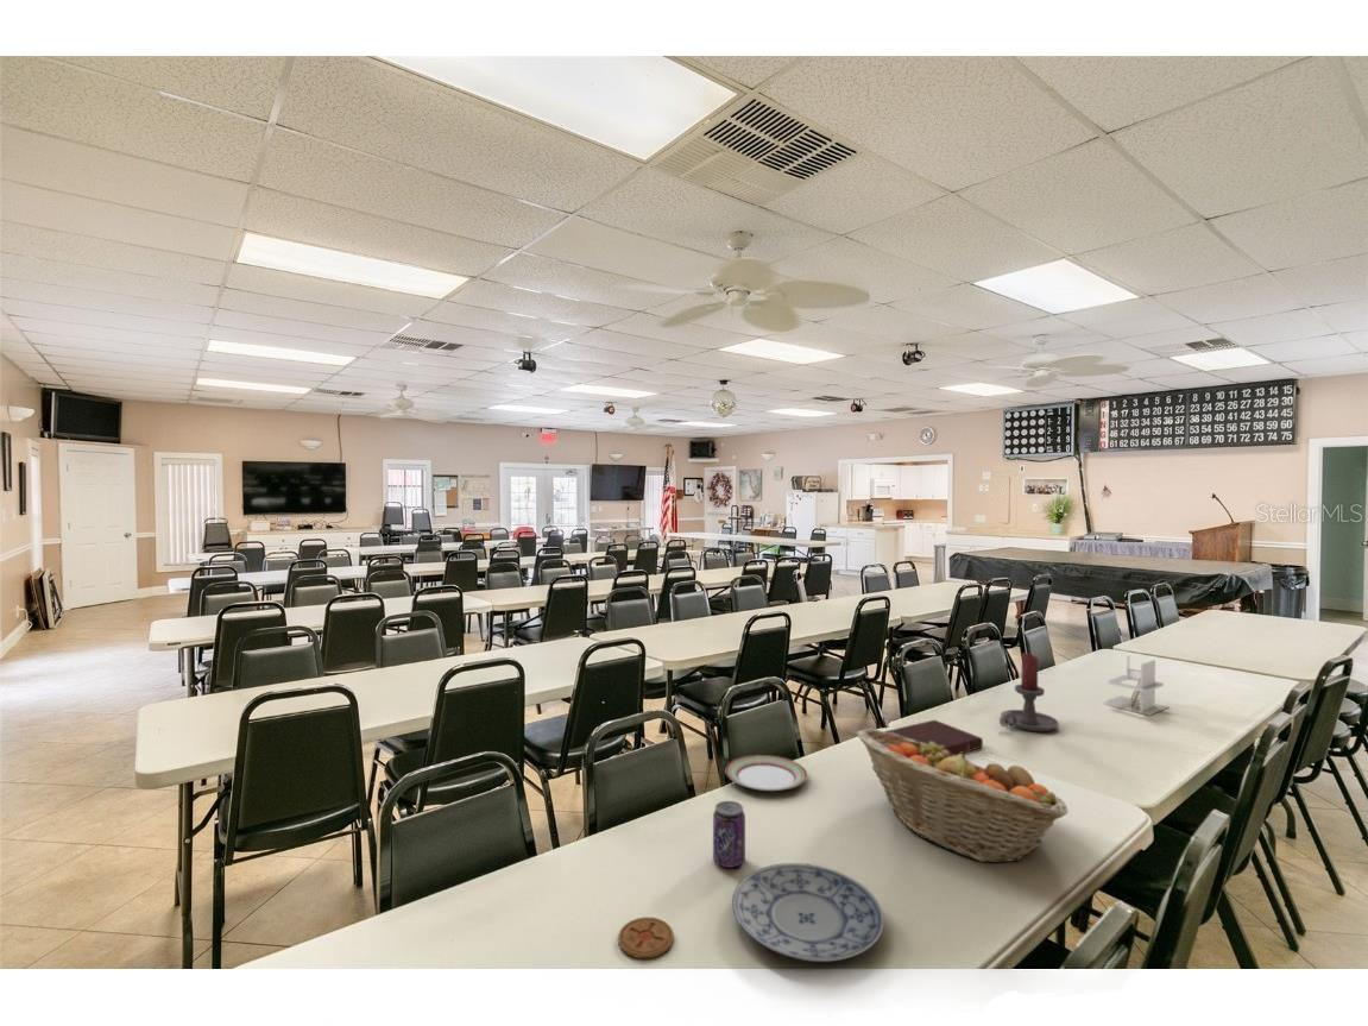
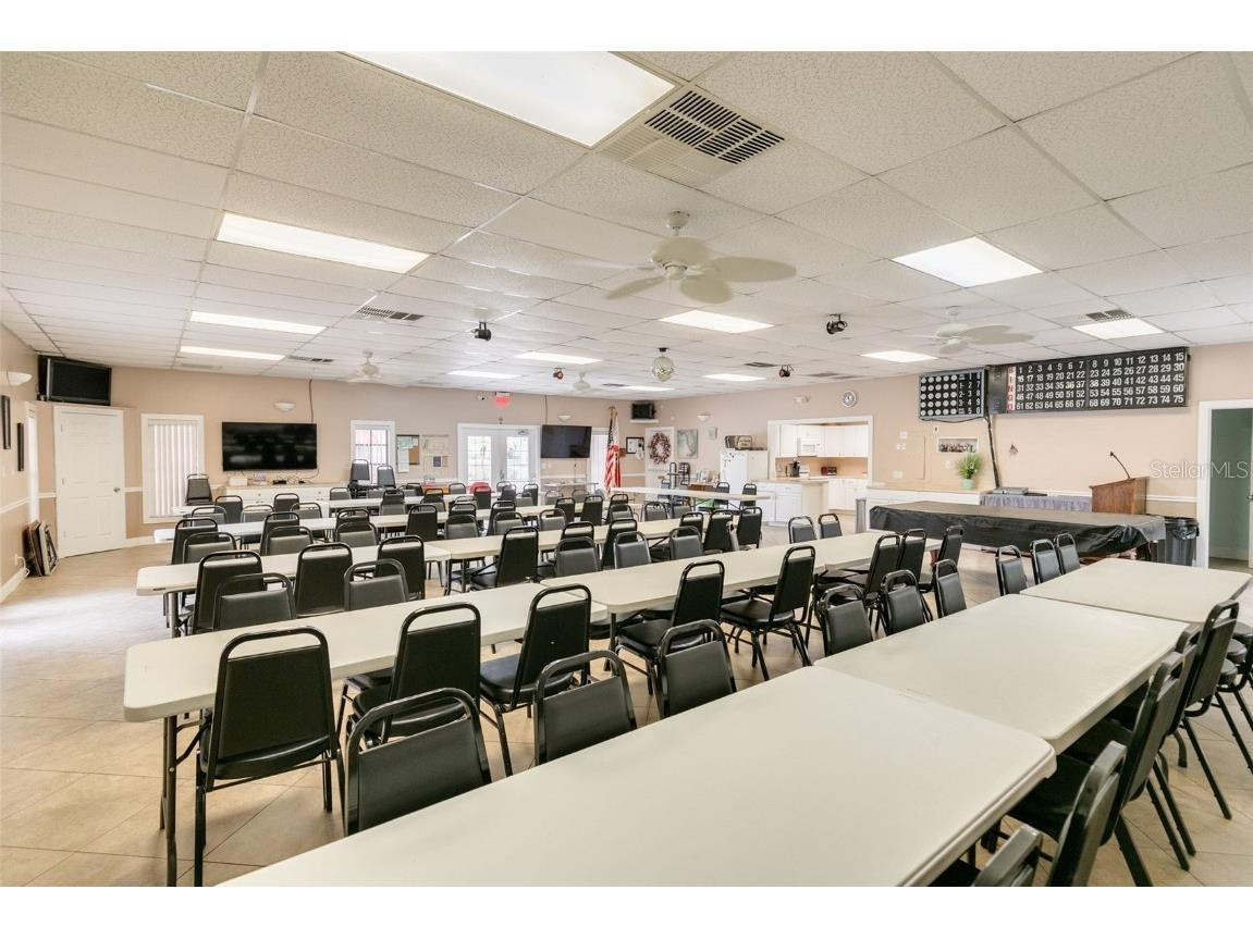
- coaster (645, 937)
- candle holder (1023, 690)
- fruit basket (952, 782)
- plate (806, 913)
- plate (765, 774)
- napkin holder (1134, 680)
- notebook (931, 739)
- beverage can (729, 833)
